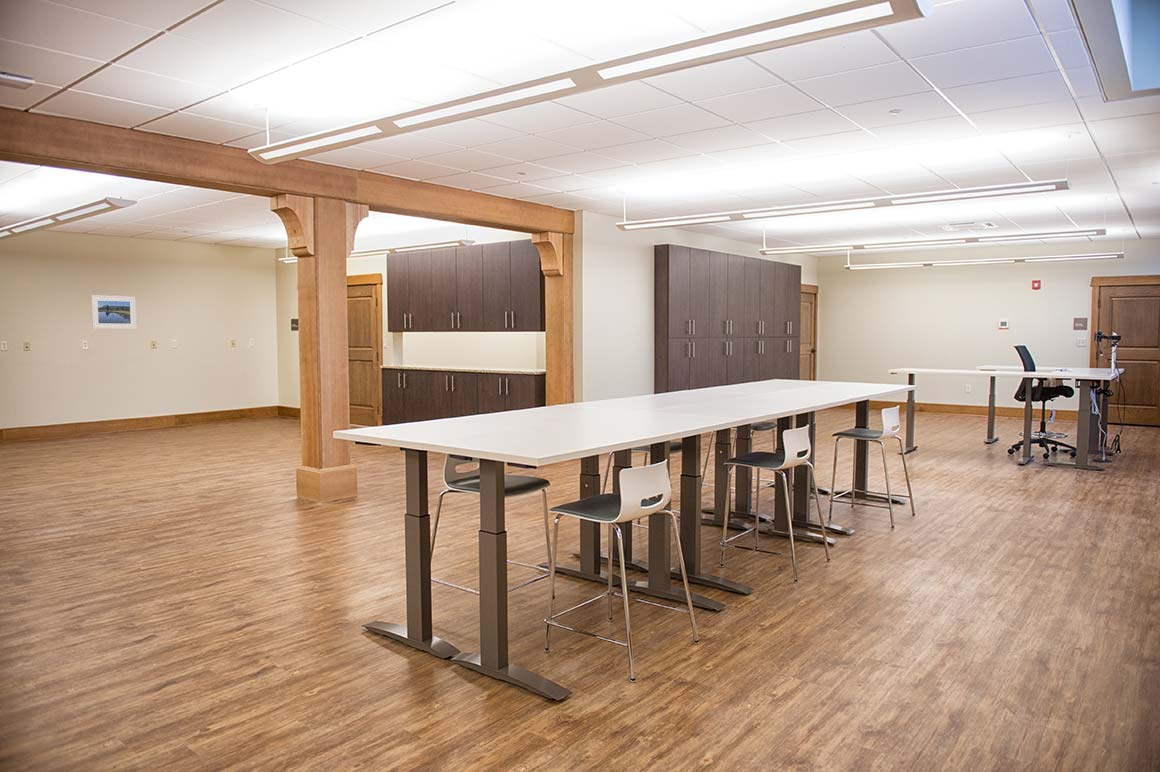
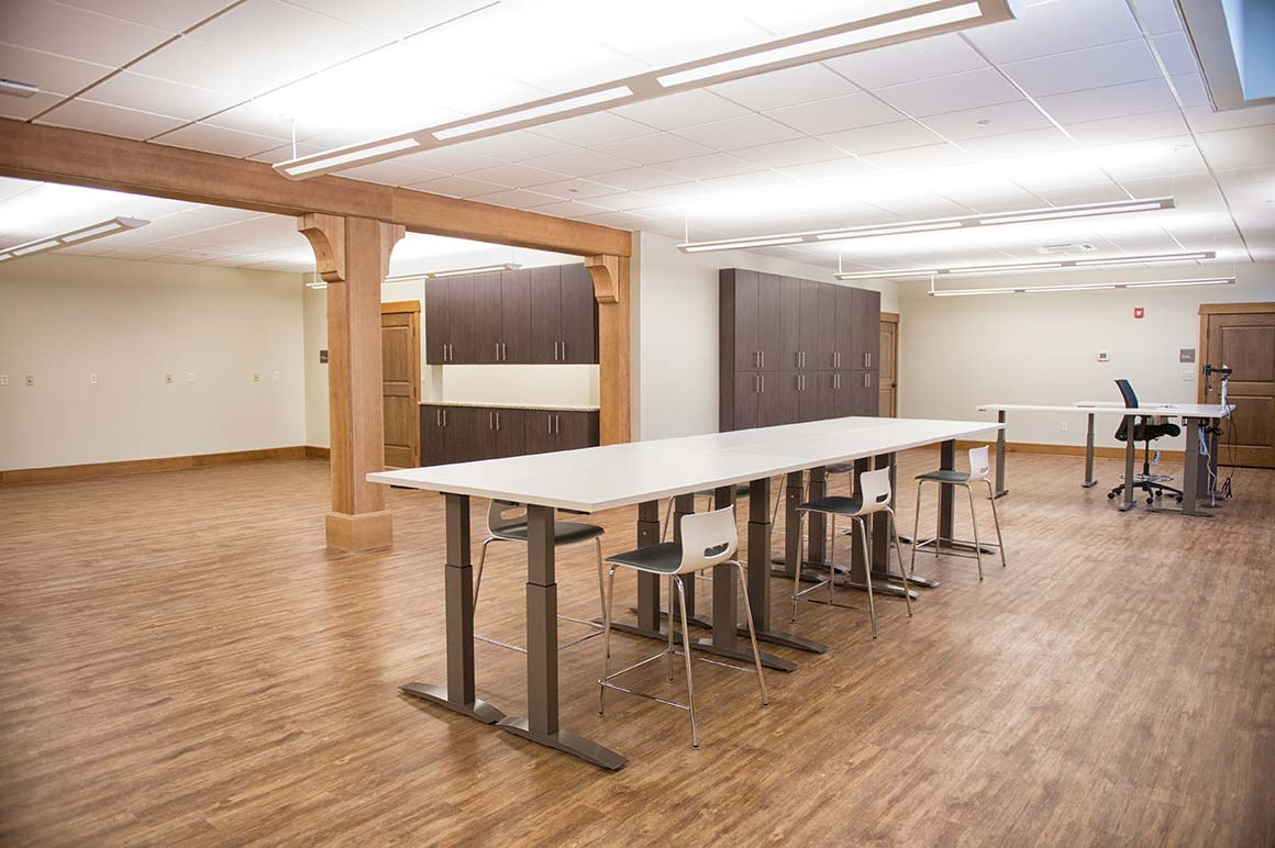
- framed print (114, 312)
